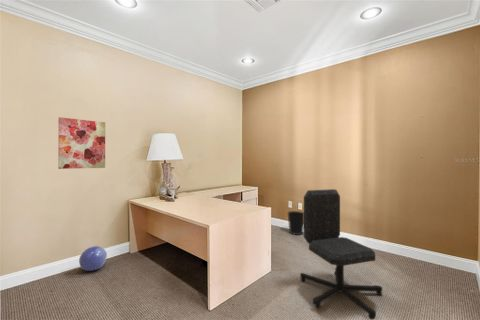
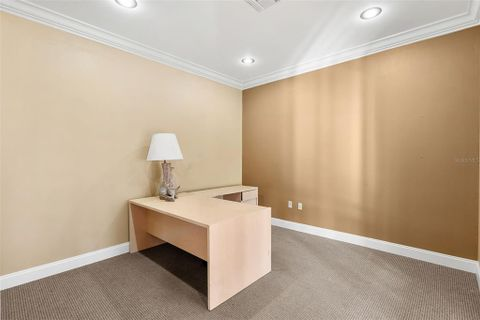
- wall art (83, 144)
- chair (342, 244)
- wastebasket (296, 222)
- ball (93, 258)
